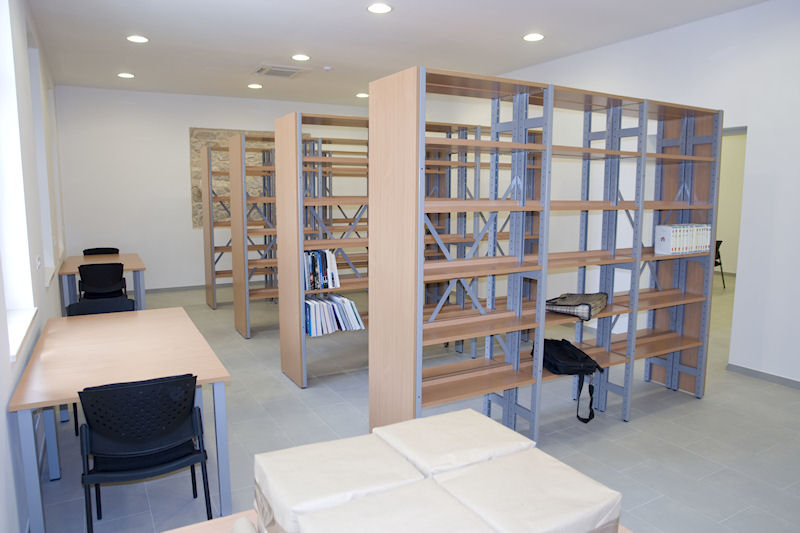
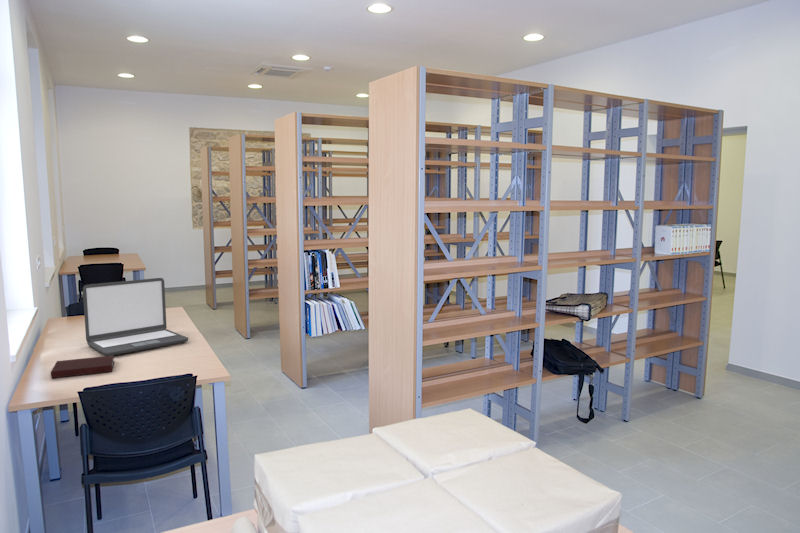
+ laptop (136, 314)
+ notebook (84, 366)
